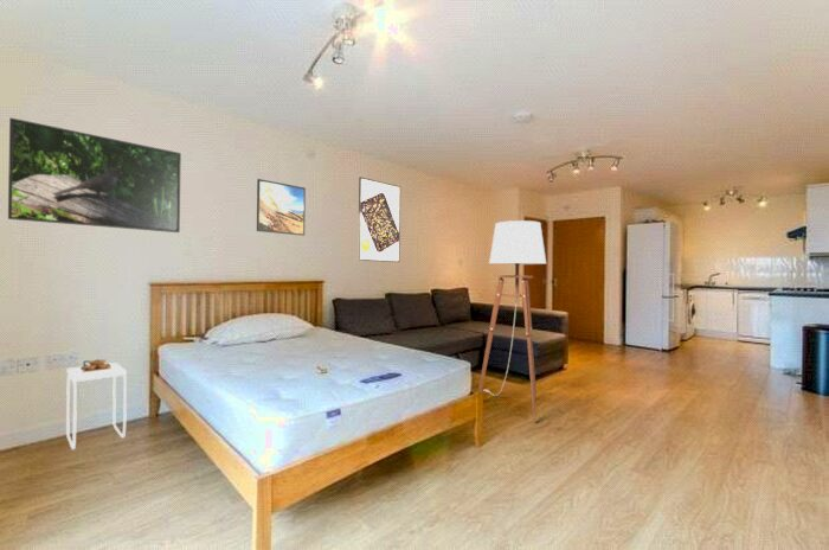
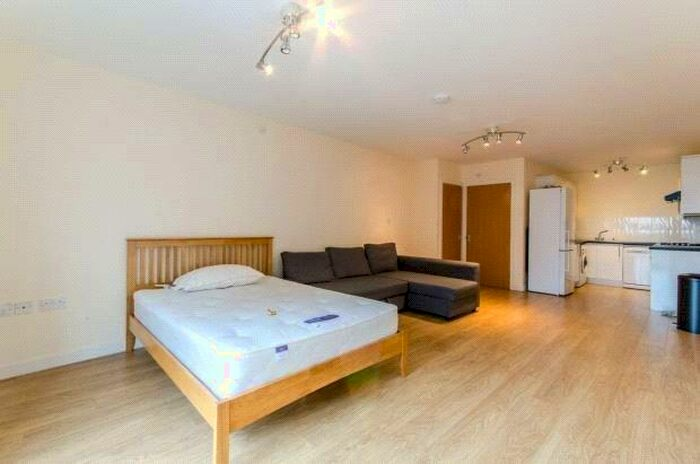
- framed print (380, 222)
- side table (113, 398)
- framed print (104, 181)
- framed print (282, 207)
- floor lamp (514, 315)
